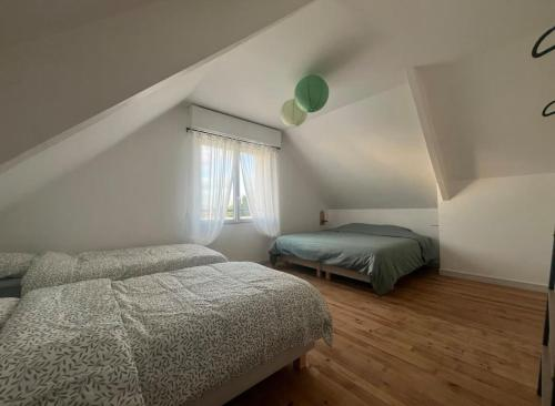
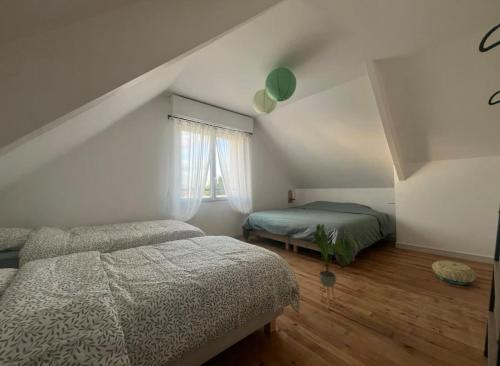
+ house plant (330, 267)
+ basket (453, 271)
